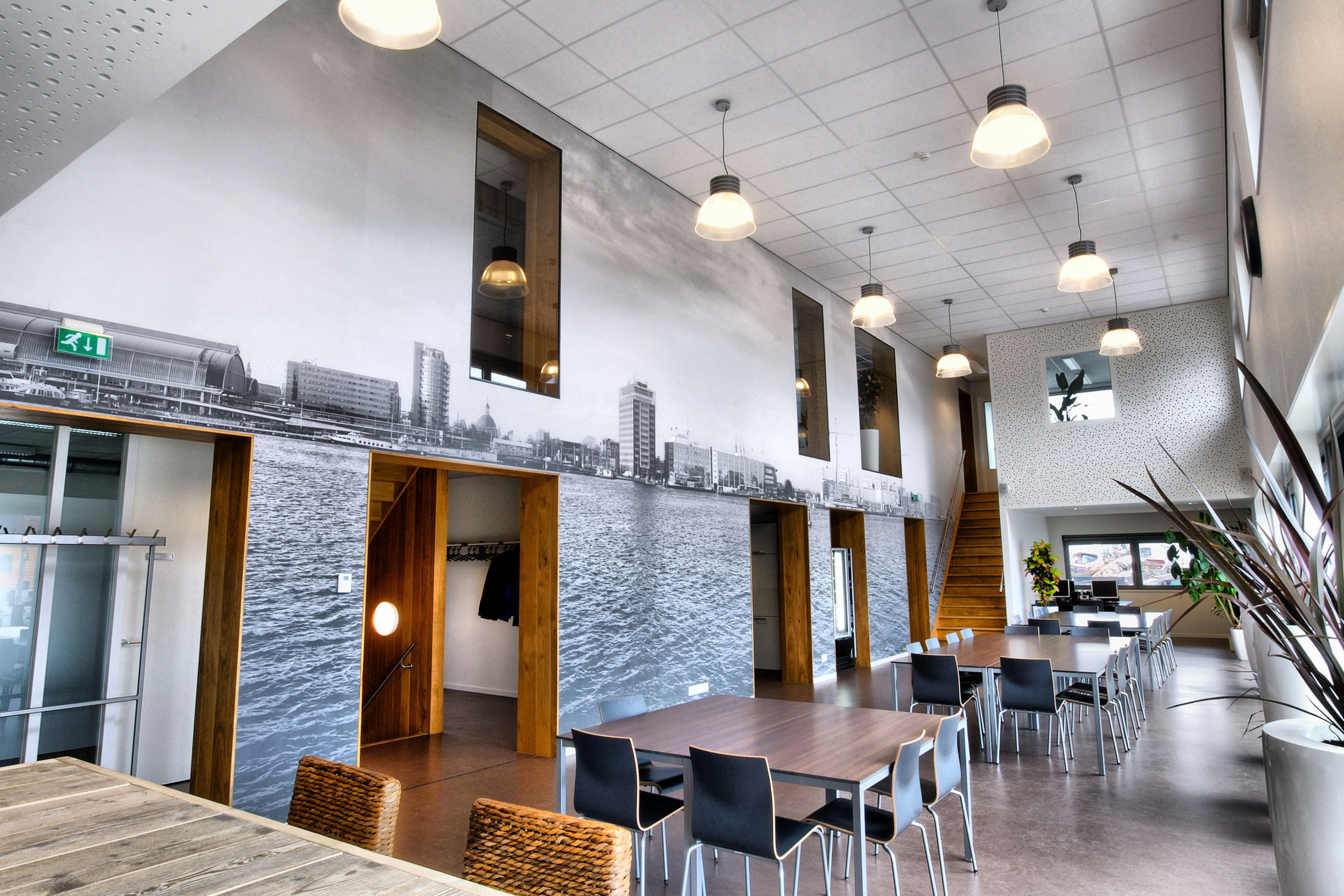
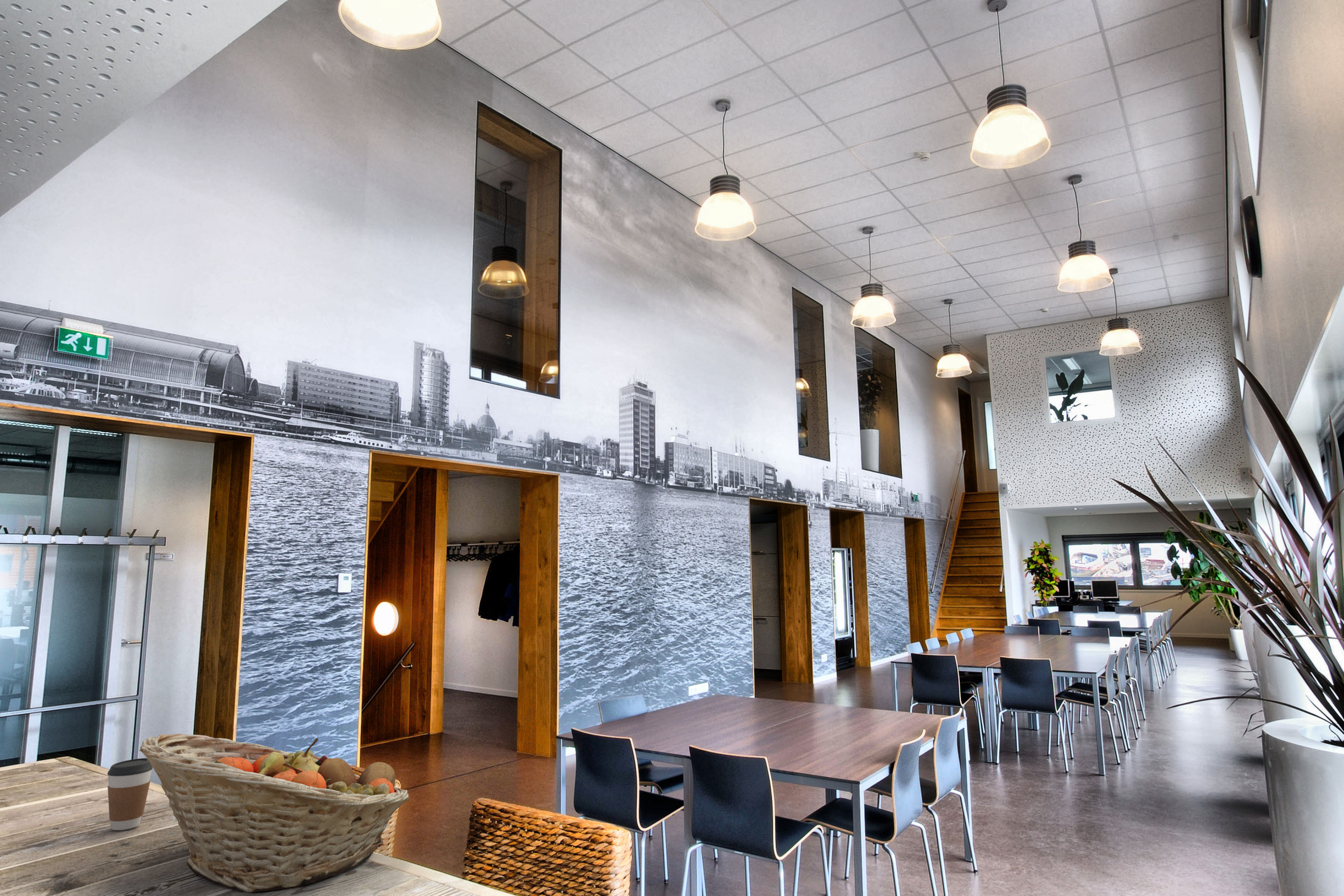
+ coffee cup (128, 794)
+ fruit basket (276, 792)
